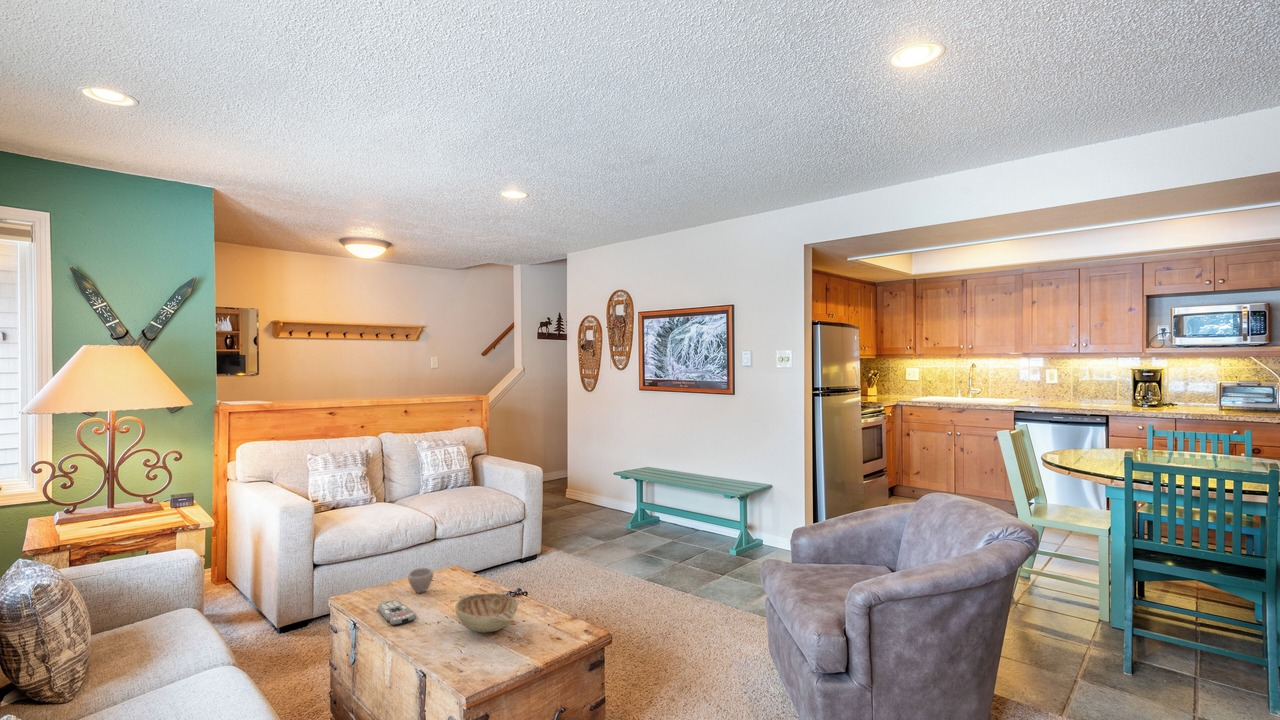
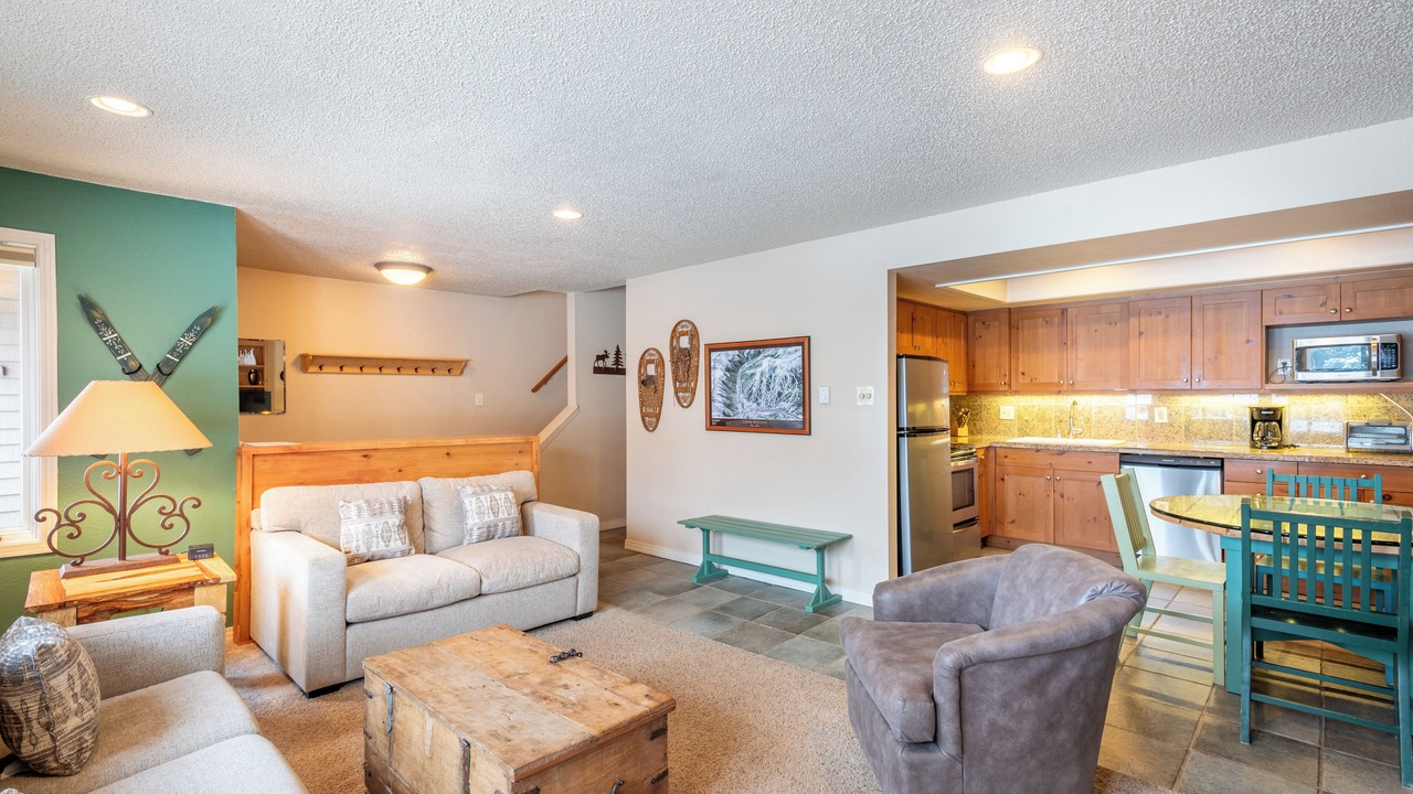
- remote control (395, 612)
- cup (419, 580)
- decorative bowl (487, 615)
